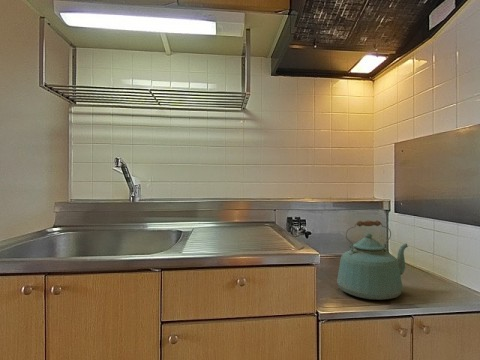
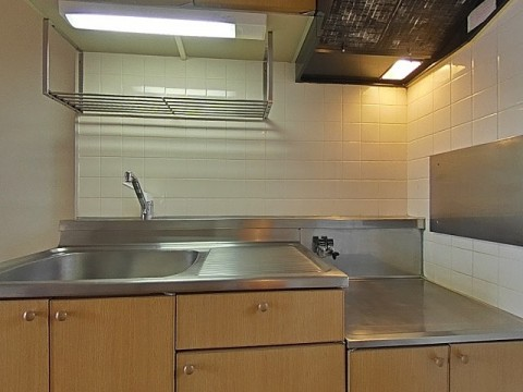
- kettle (374, 255)
